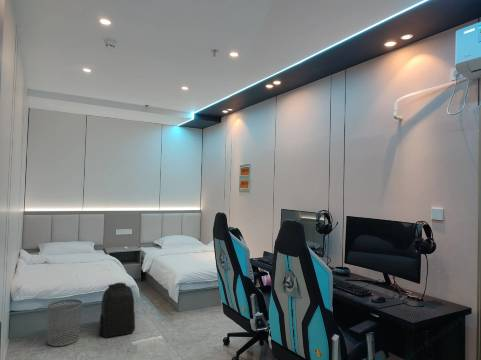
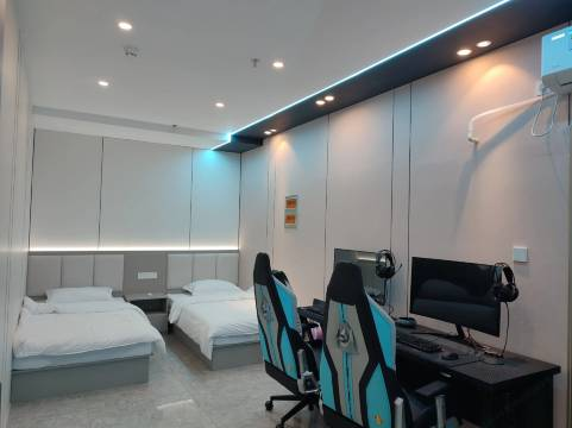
- backpack (117, 306)
- waste bin (64, 322)
